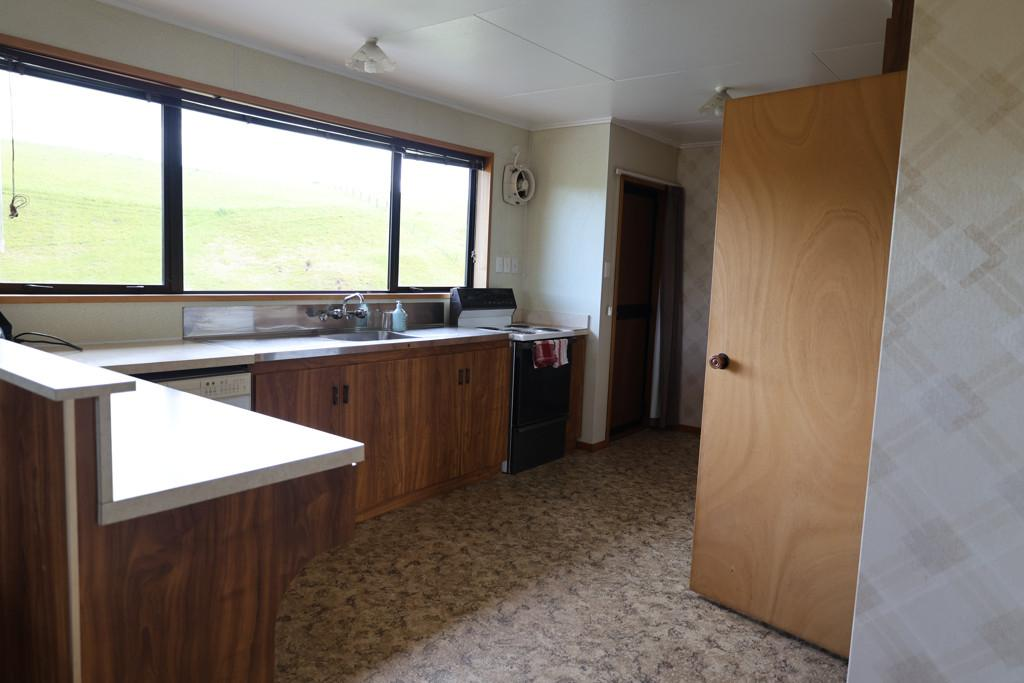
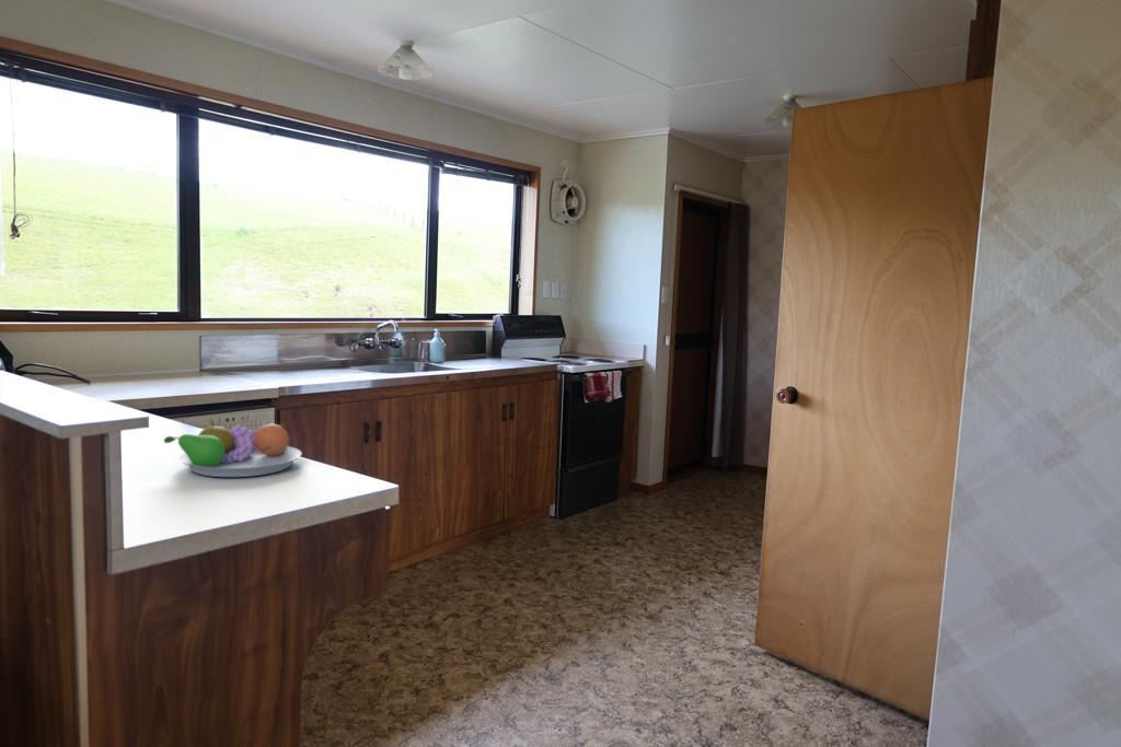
+ fruit bowl (236, 444)
